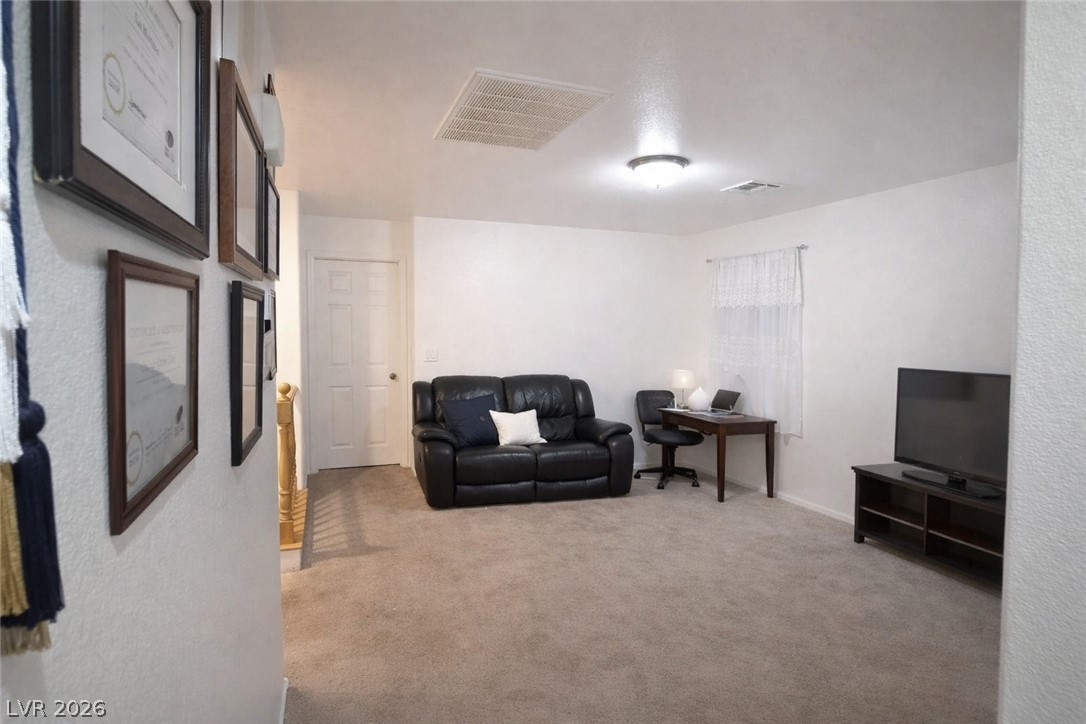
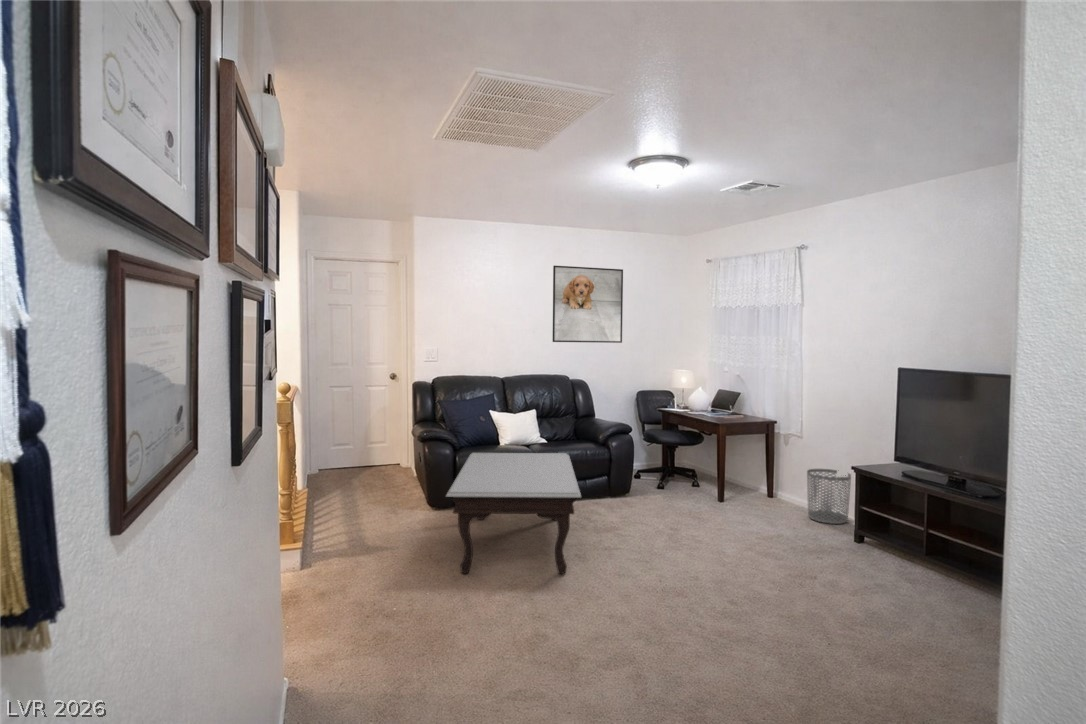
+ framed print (588, 305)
+ waste bin (828, 495)
+ coffee table (516, 506)
